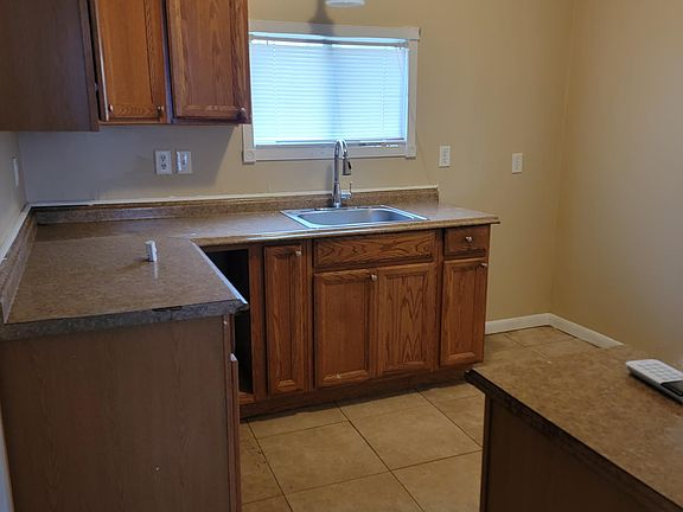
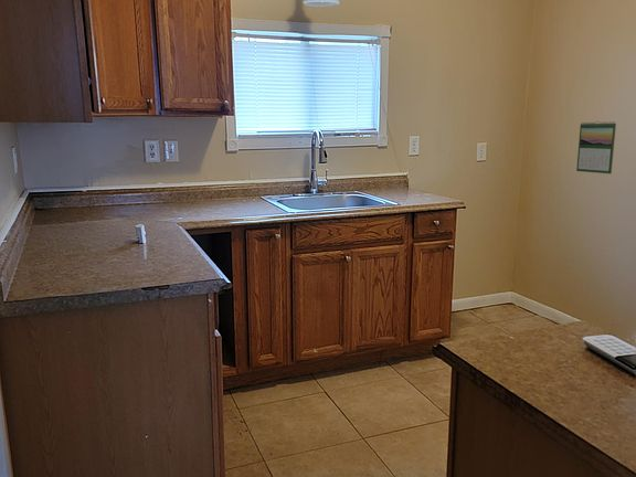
+ calendar (595, 147)
